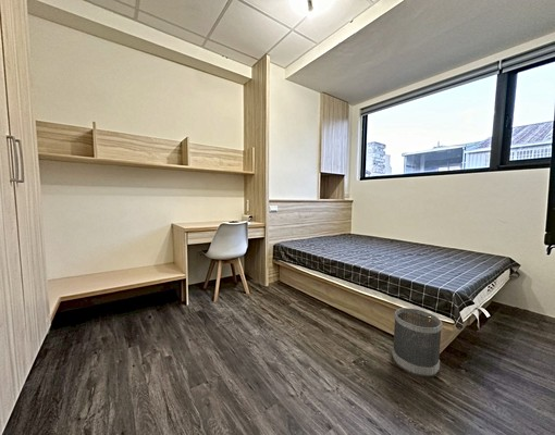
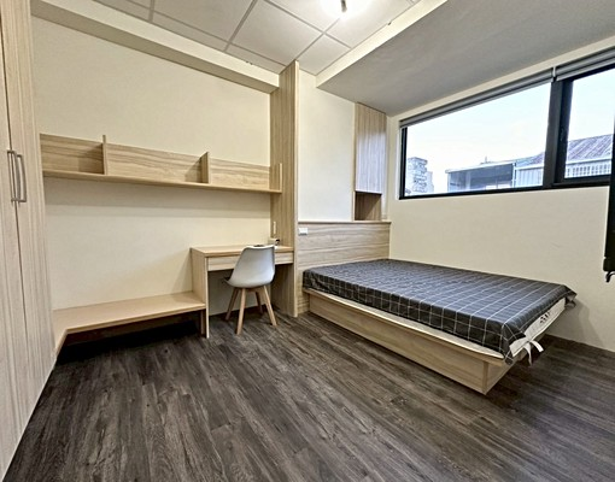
- wastebasket (416, 339)
